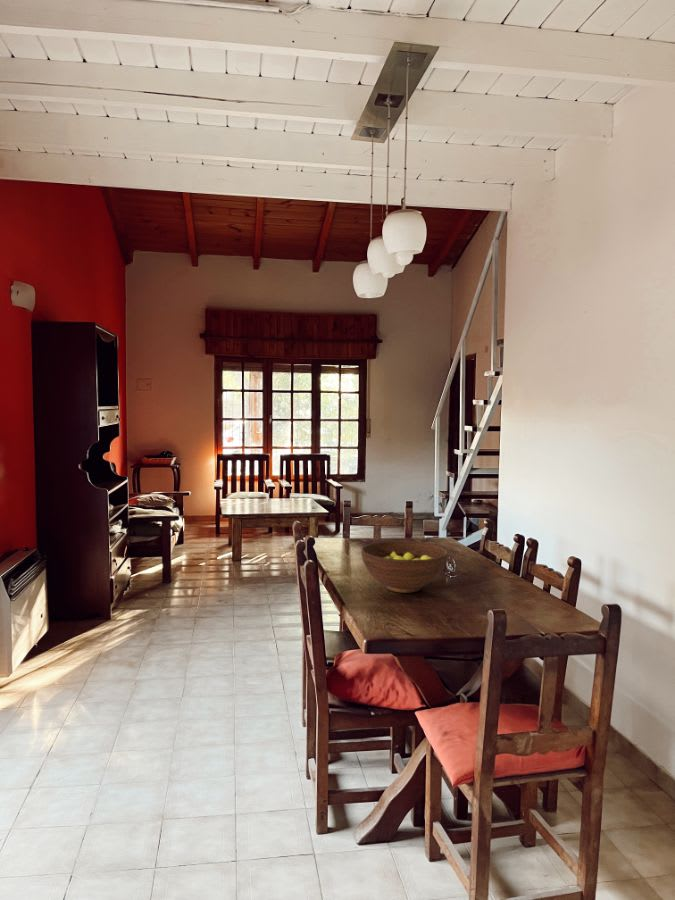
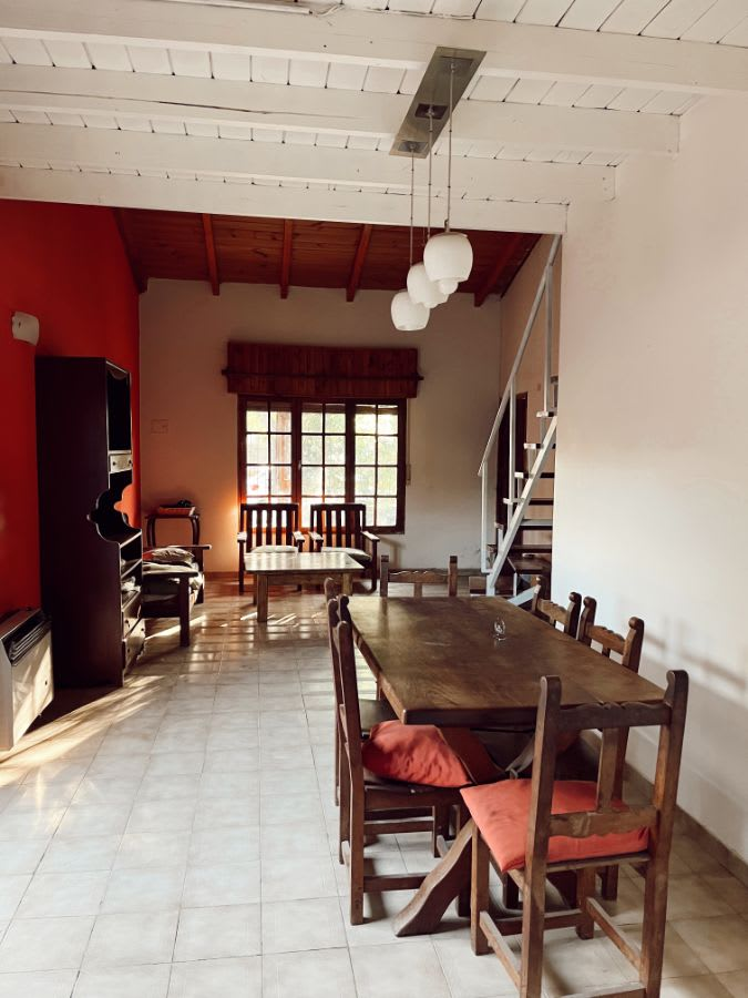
- fruit bowl (403, 569)
